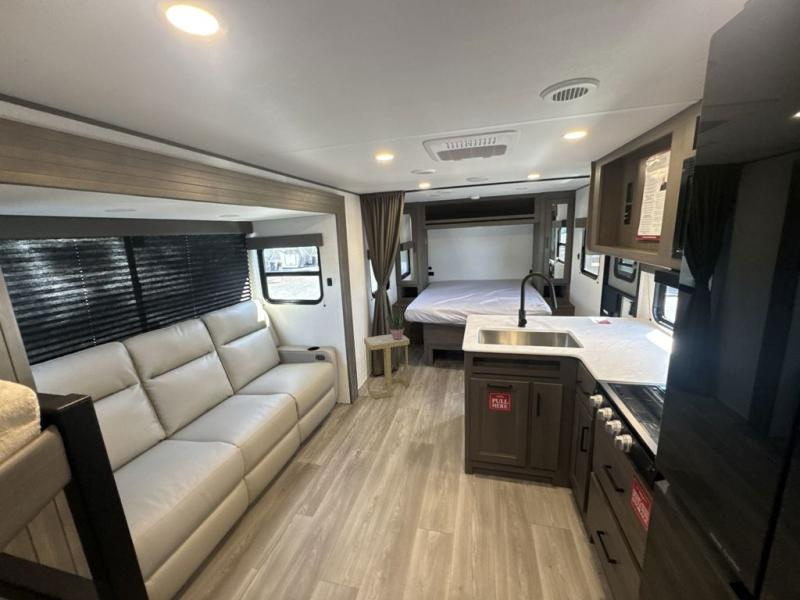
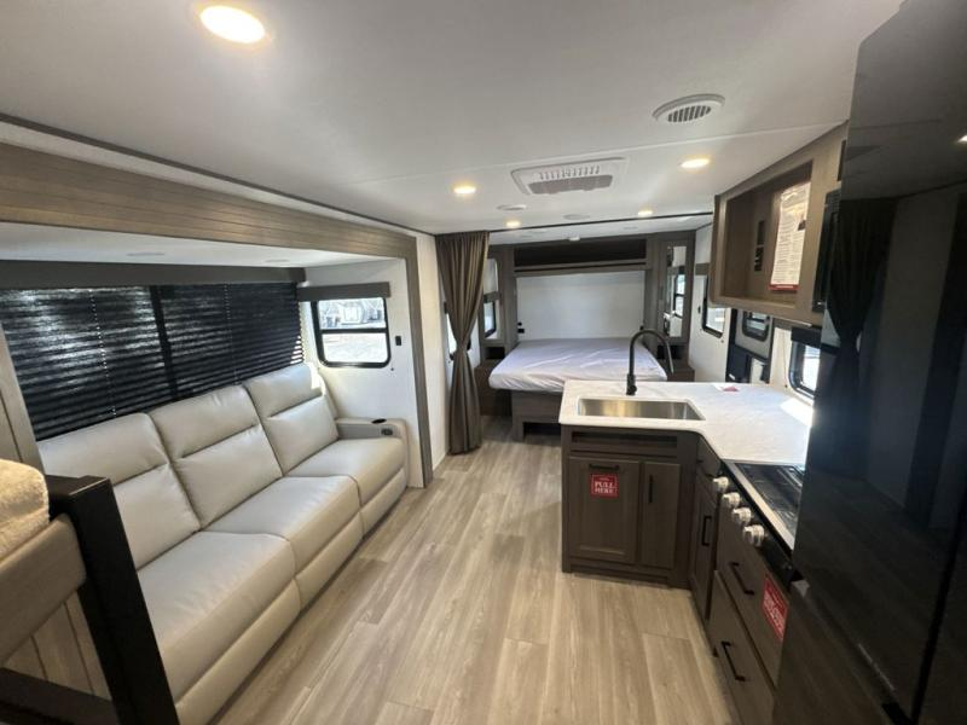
- side table (387, 364)
- potted plant (395, 323)
